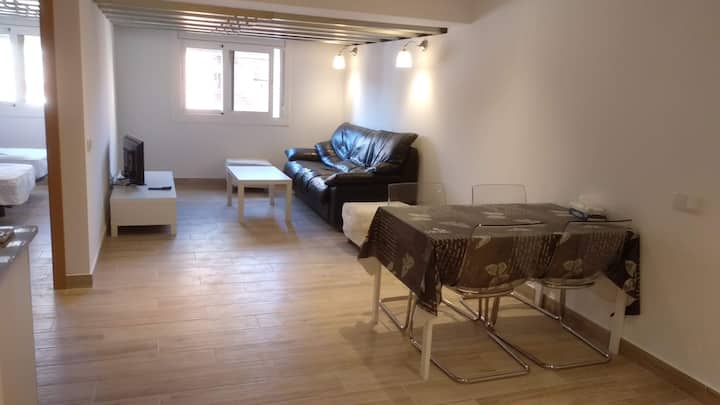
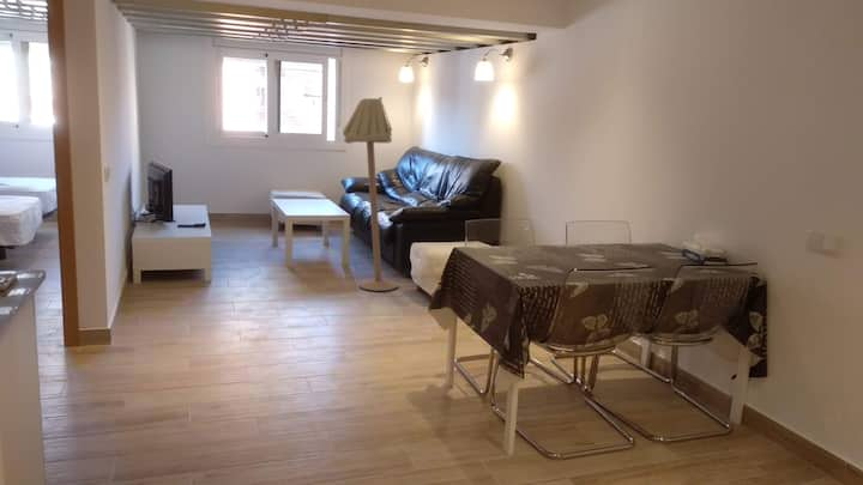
+ floor lamp (372, 194)
